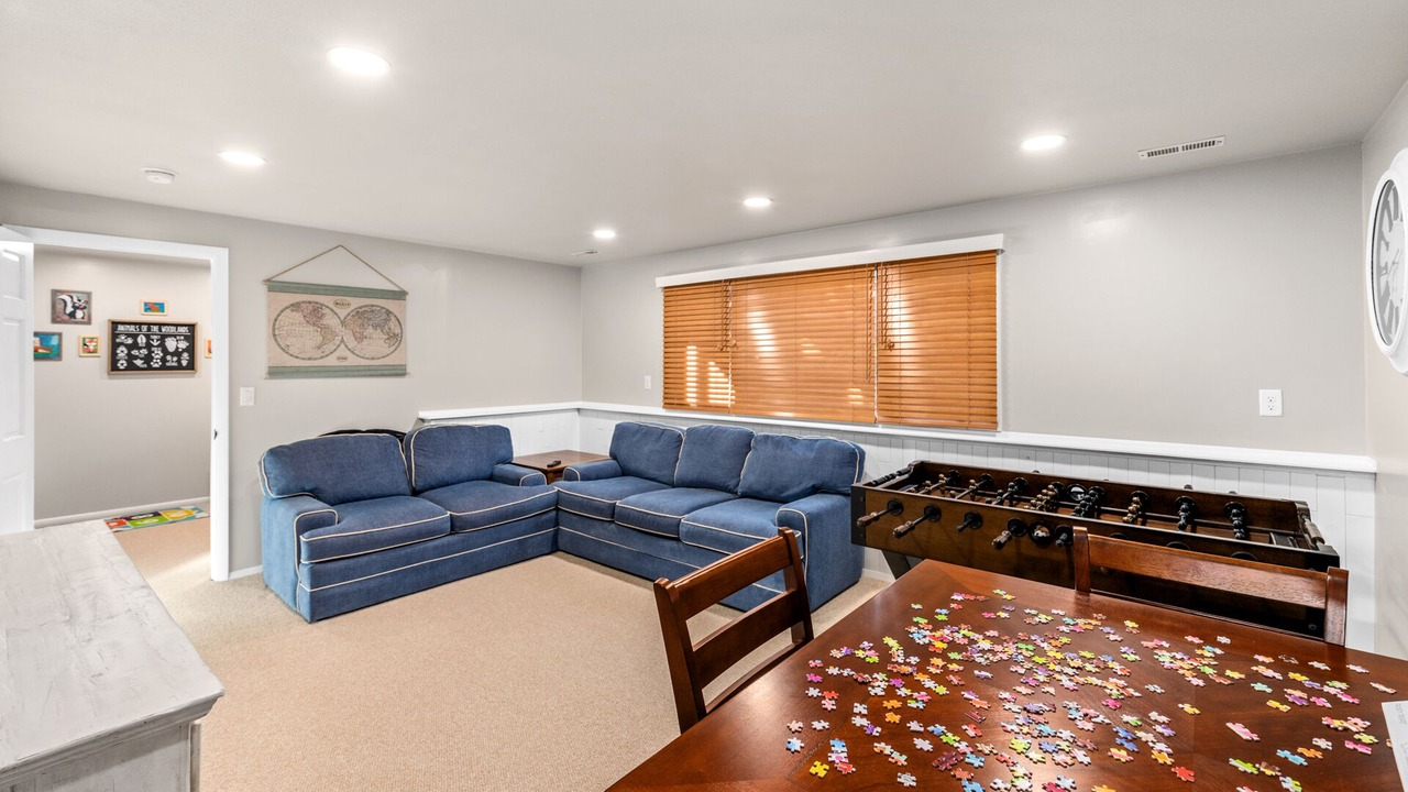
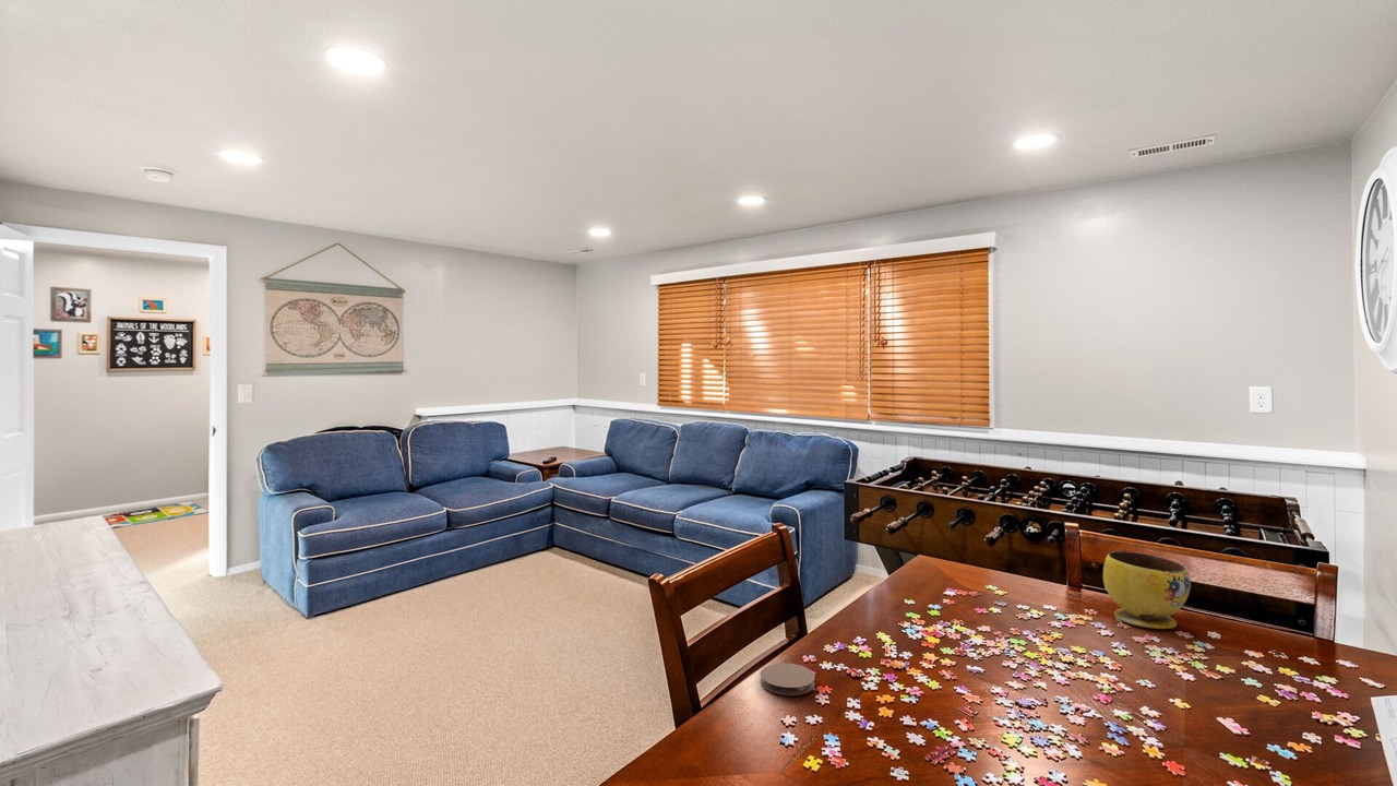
+ coaster (787, 678)
+ bowl (1145, 588)
